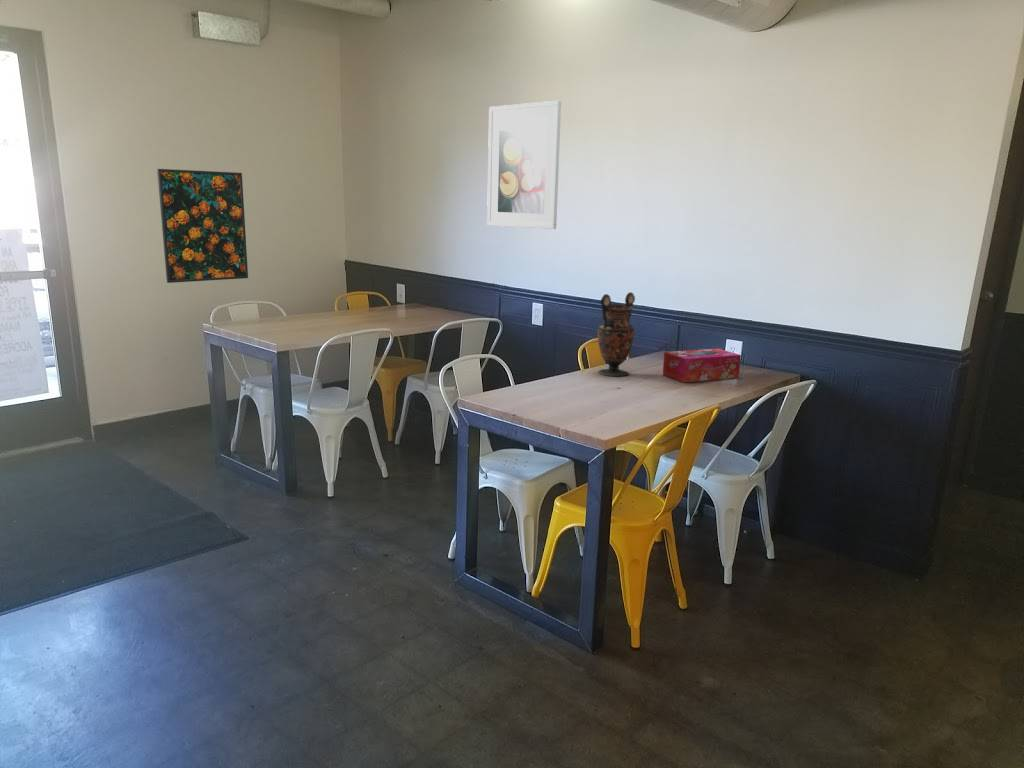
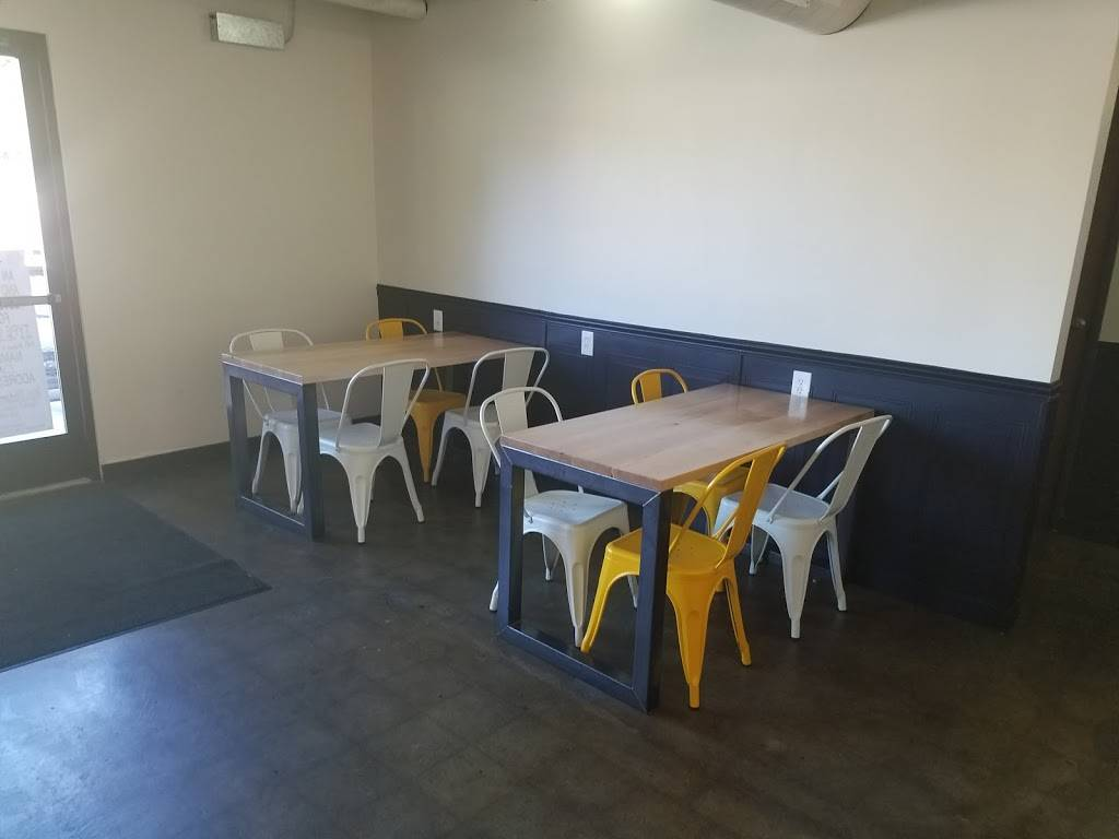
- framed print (521, 166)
- vase (615, 333)
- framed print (205, 226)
- tissue box (701, 364)
